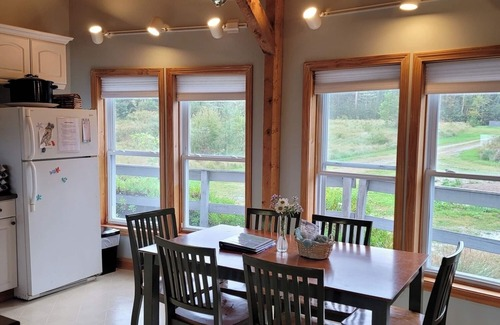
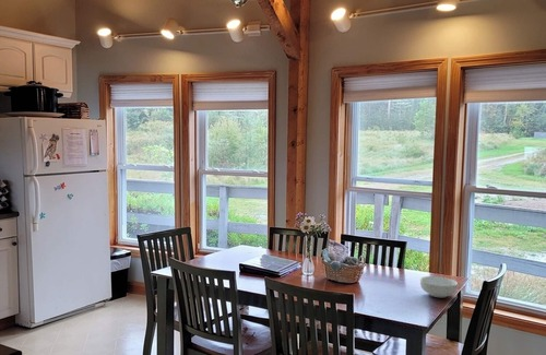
+ cereal bowl (438, 287)
